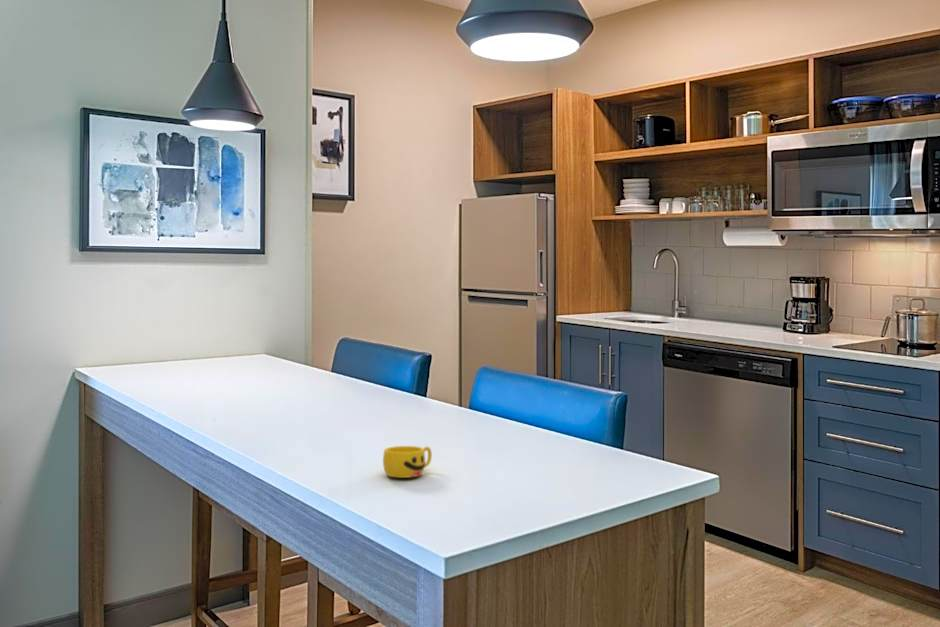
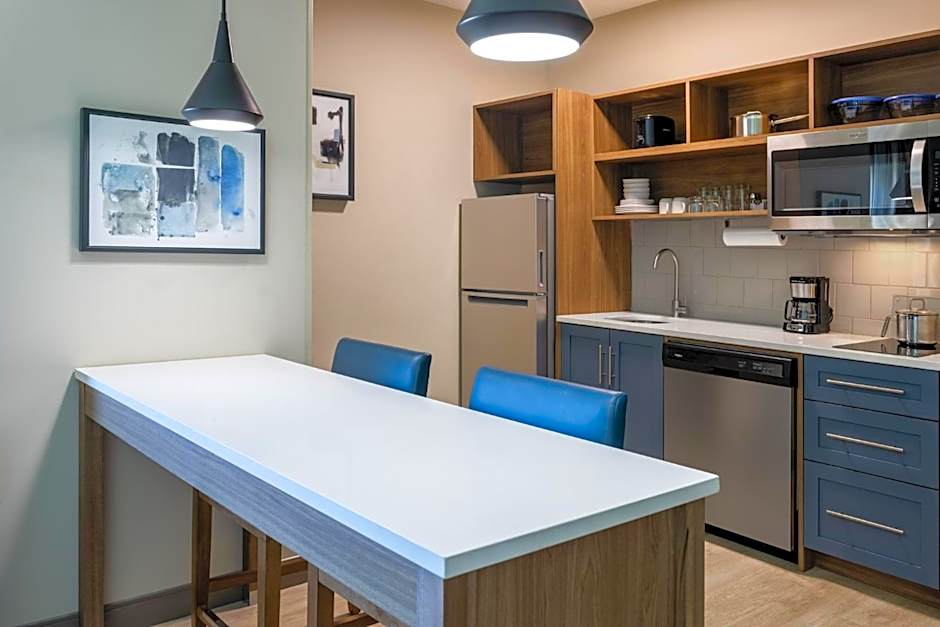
- cup (409, 461)
